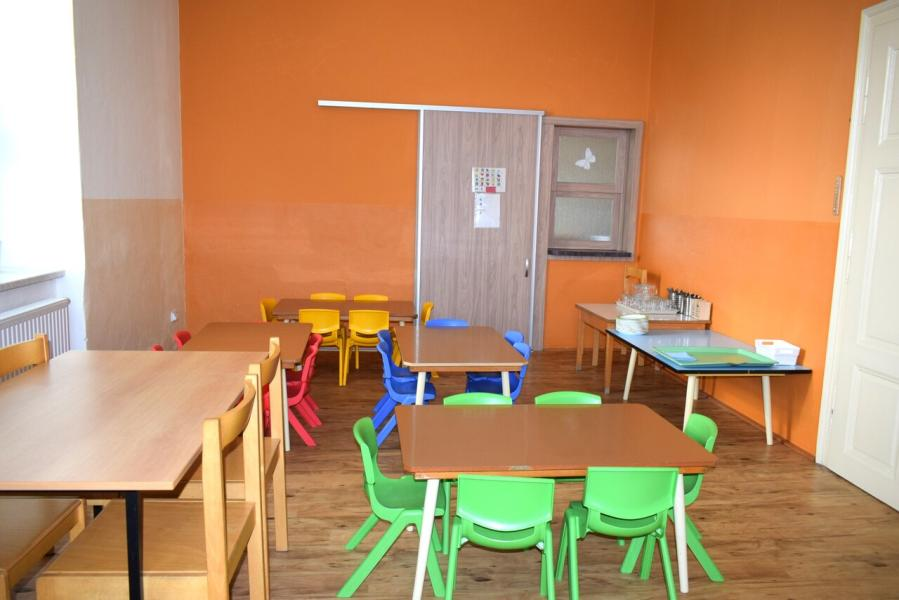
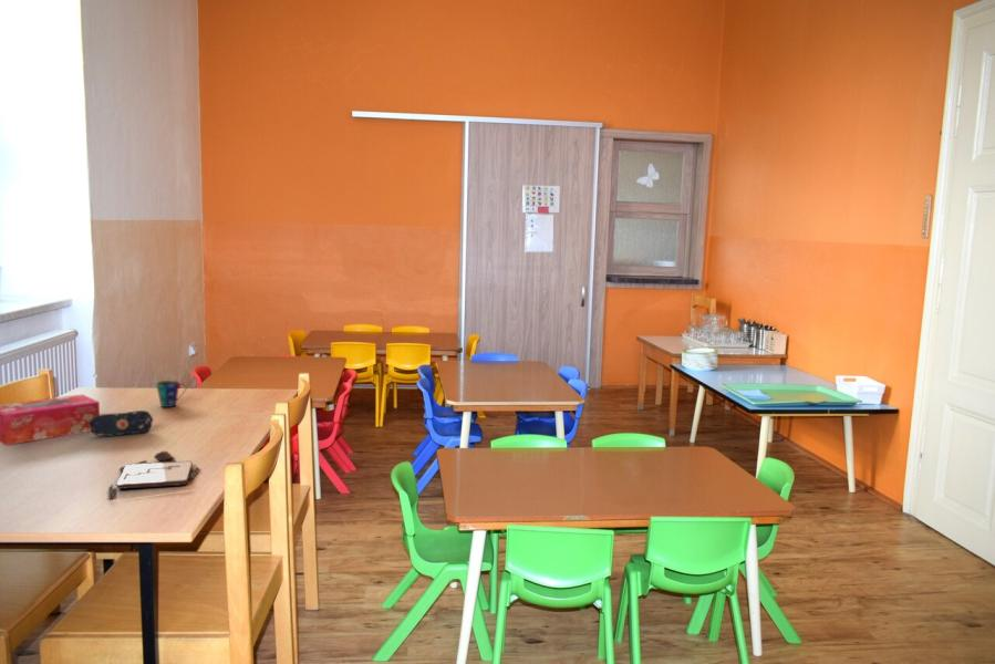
+ cup (172, 394)
+ tissue box (45, 418)
+ board game (157, 470)
+ pencil case (122, 423)
